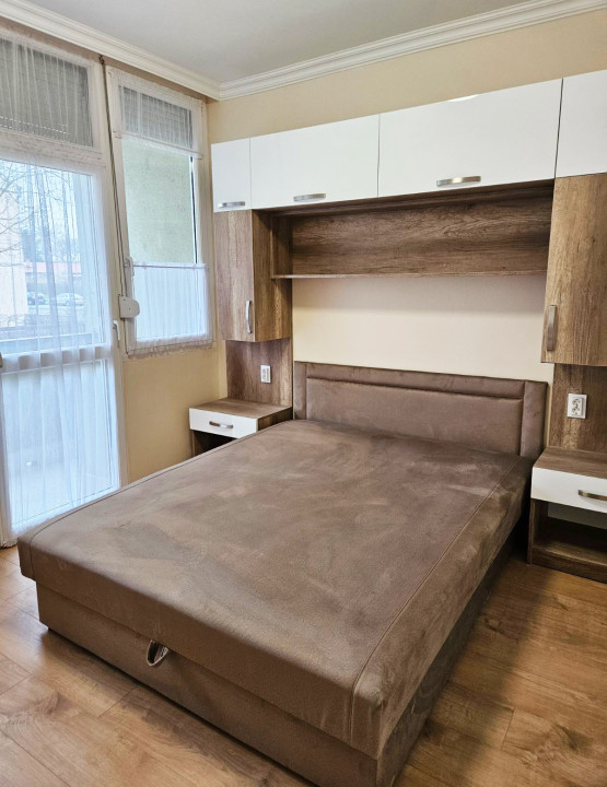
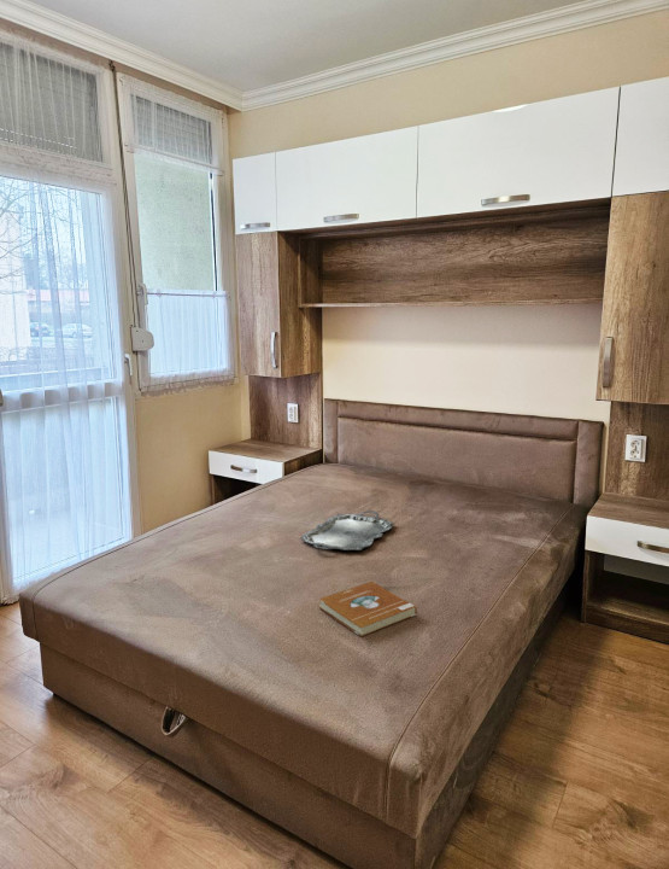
+ serving tray (348, 530)
+ book (366, 606)
